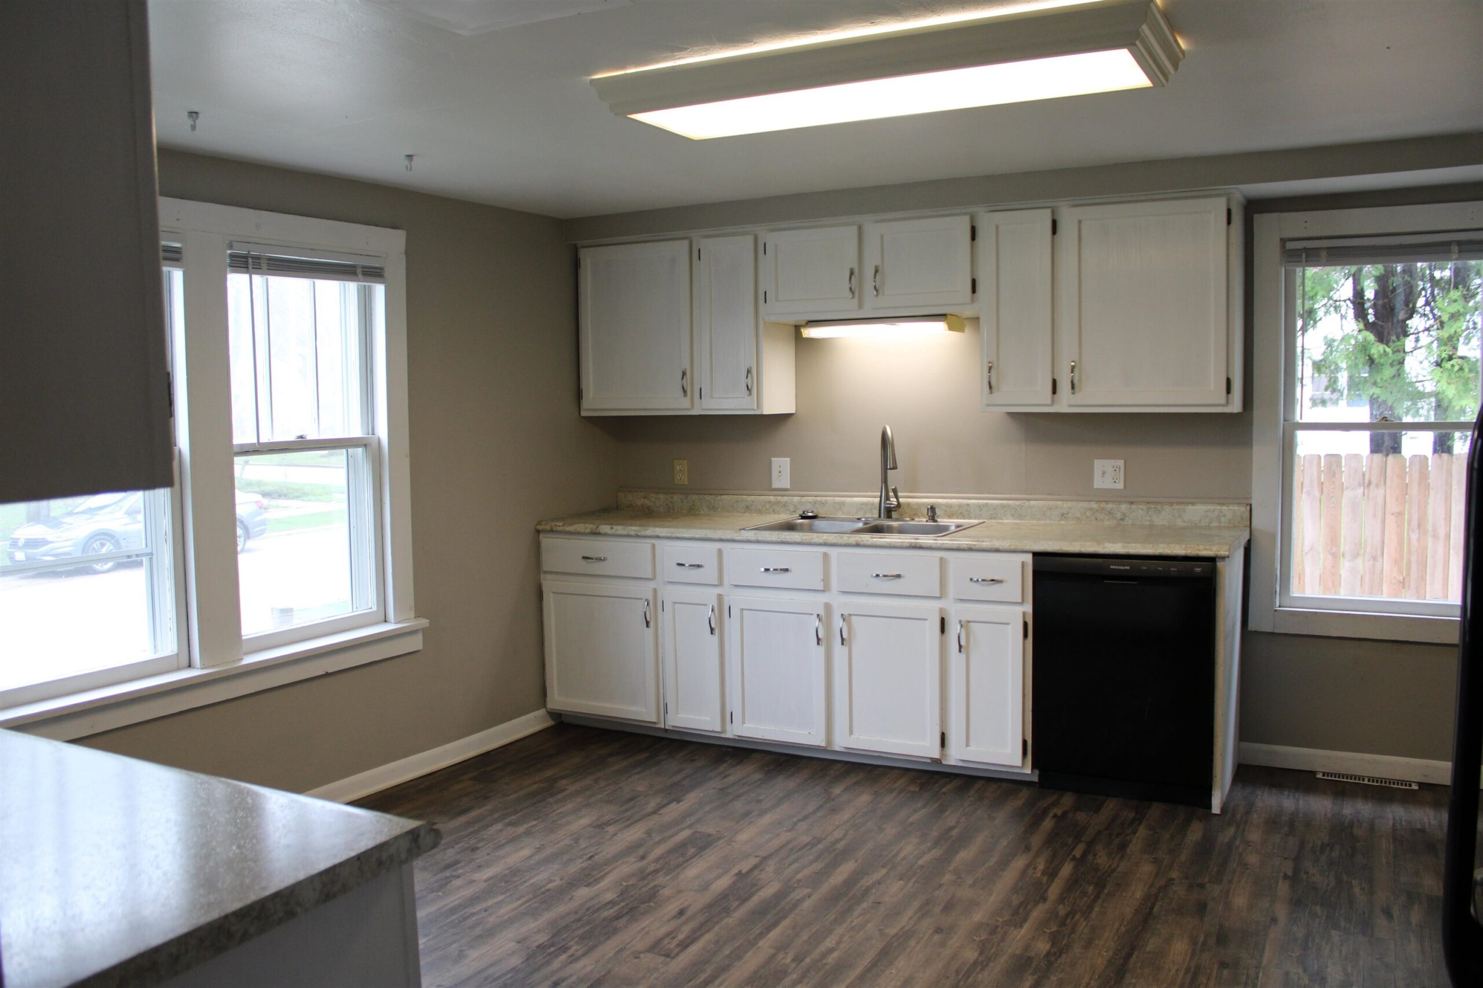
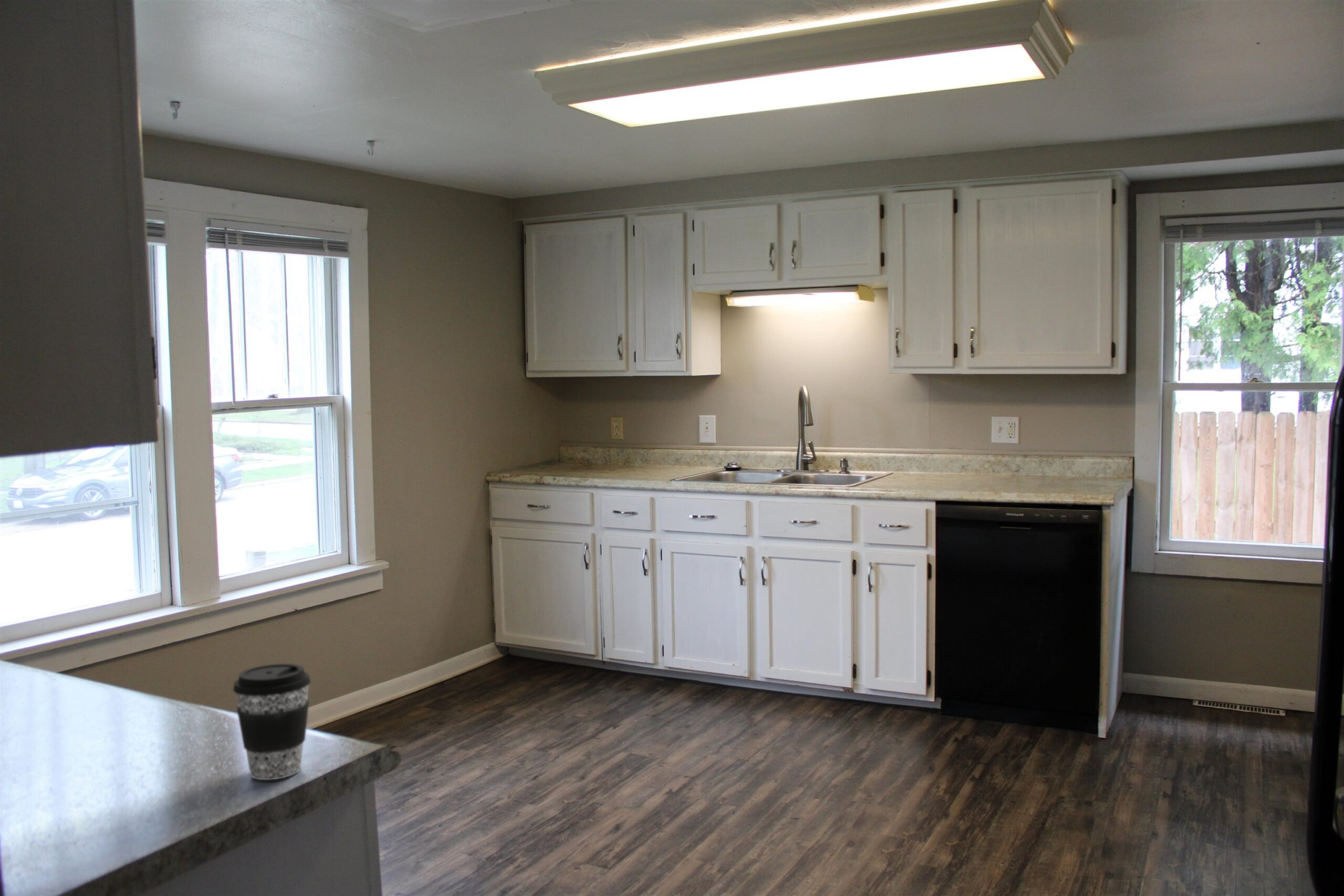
+ coffee cup (274, 721)
